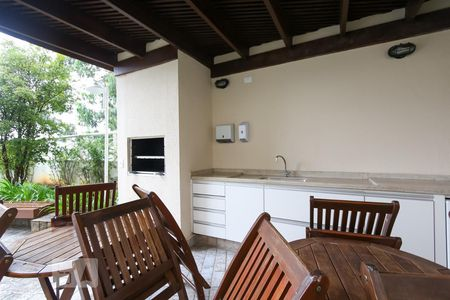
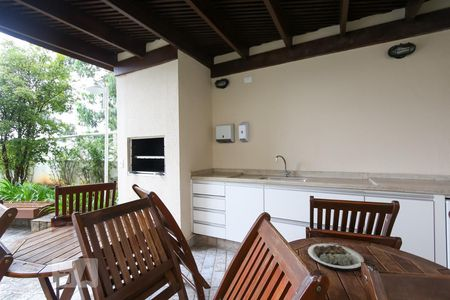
+ plate (334, 254)
